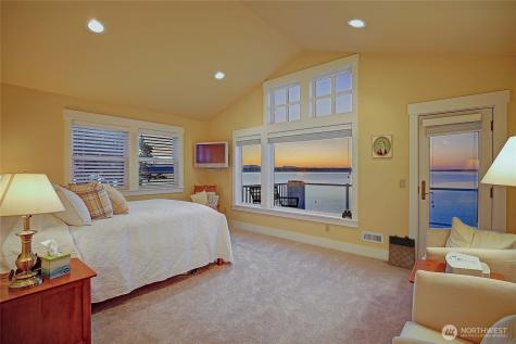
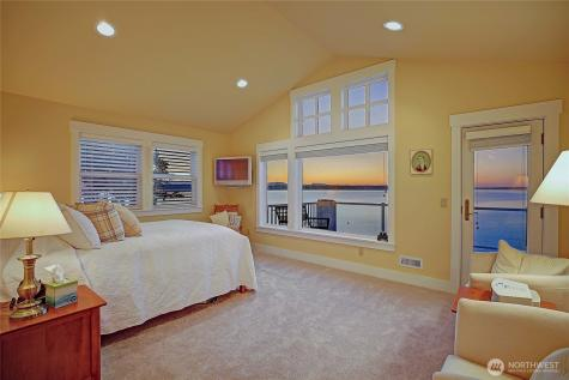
- bag (401, 250)
